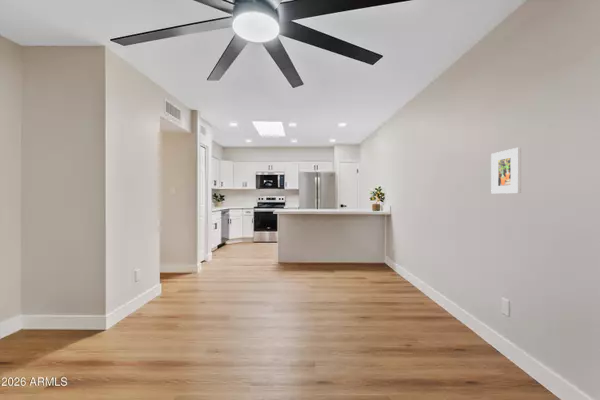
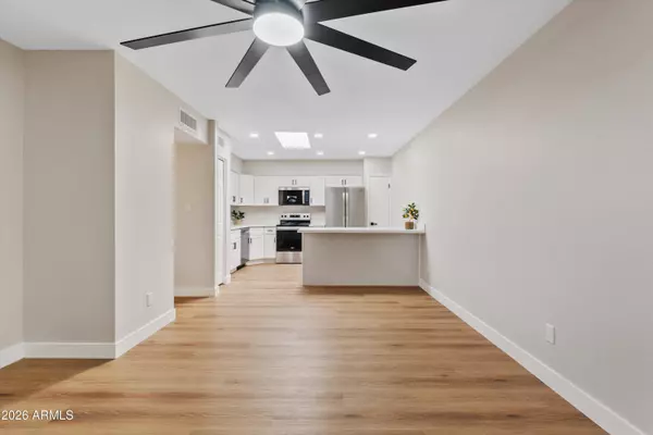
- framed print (505, 172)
